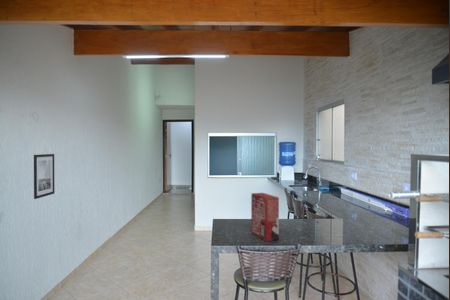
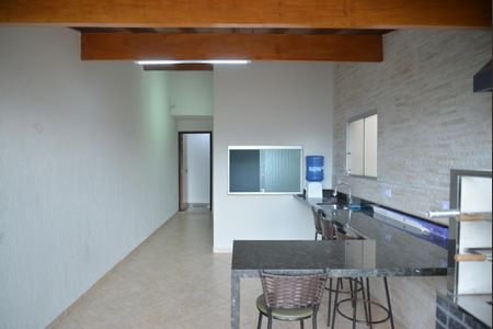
- cereal box (264, 215)
- wall art (44, 175)
